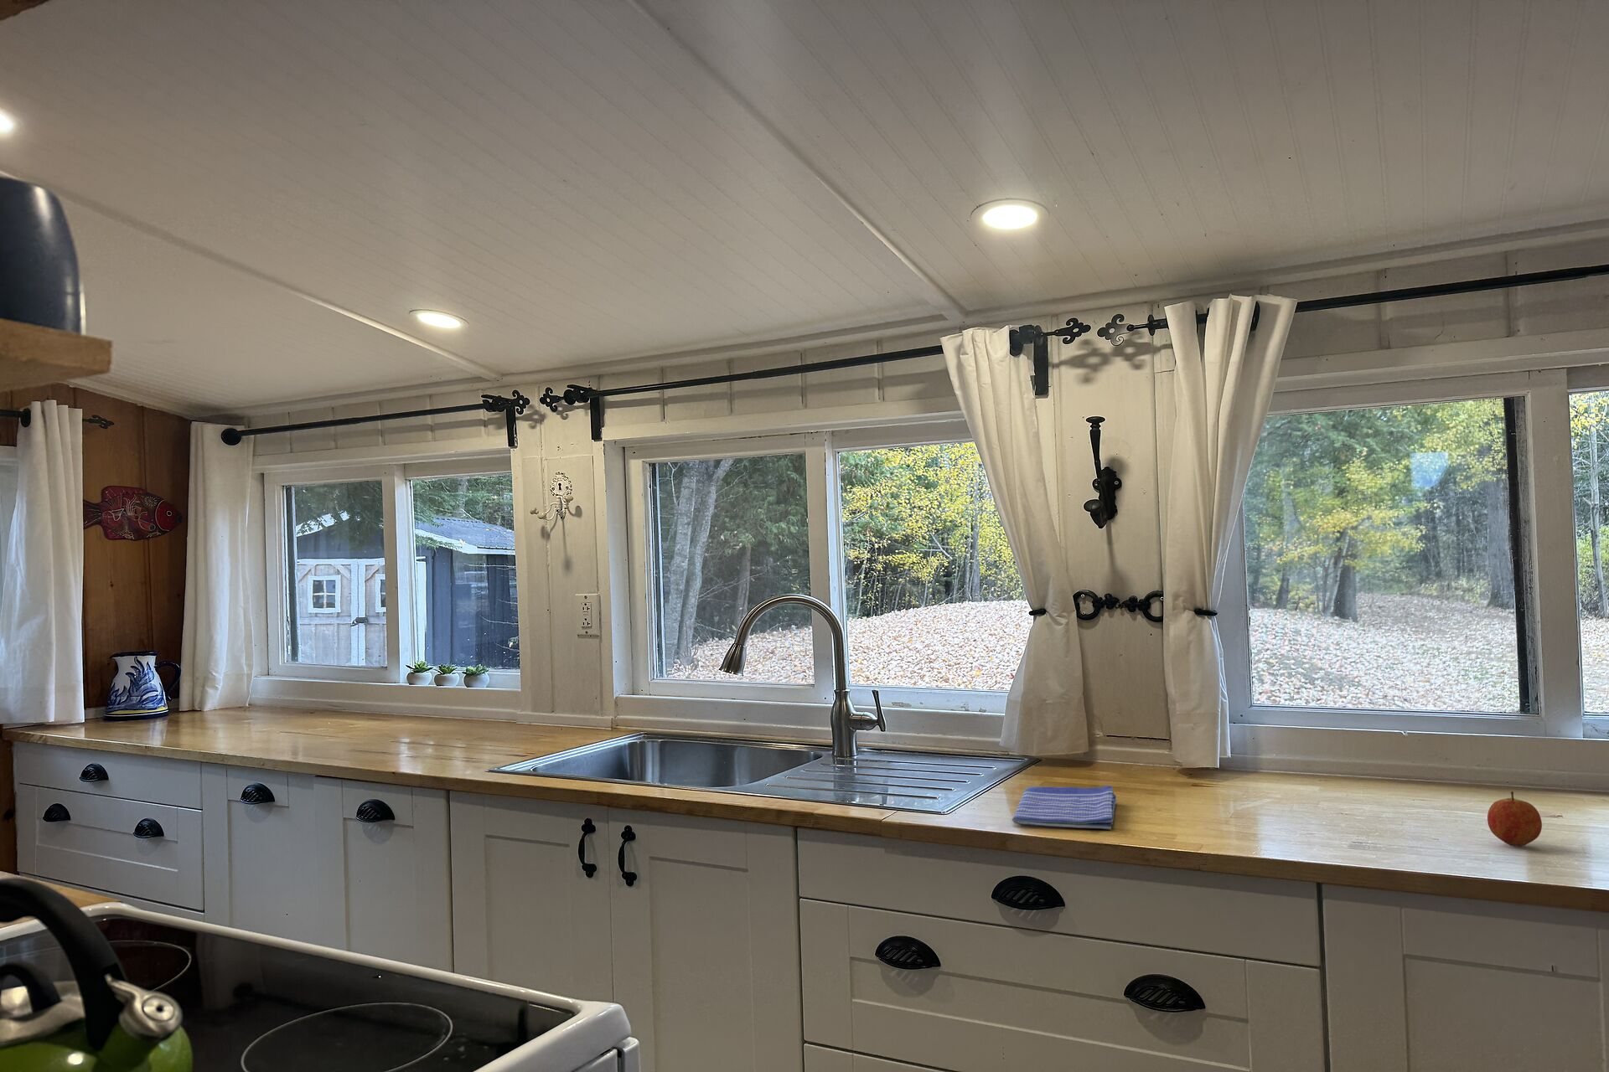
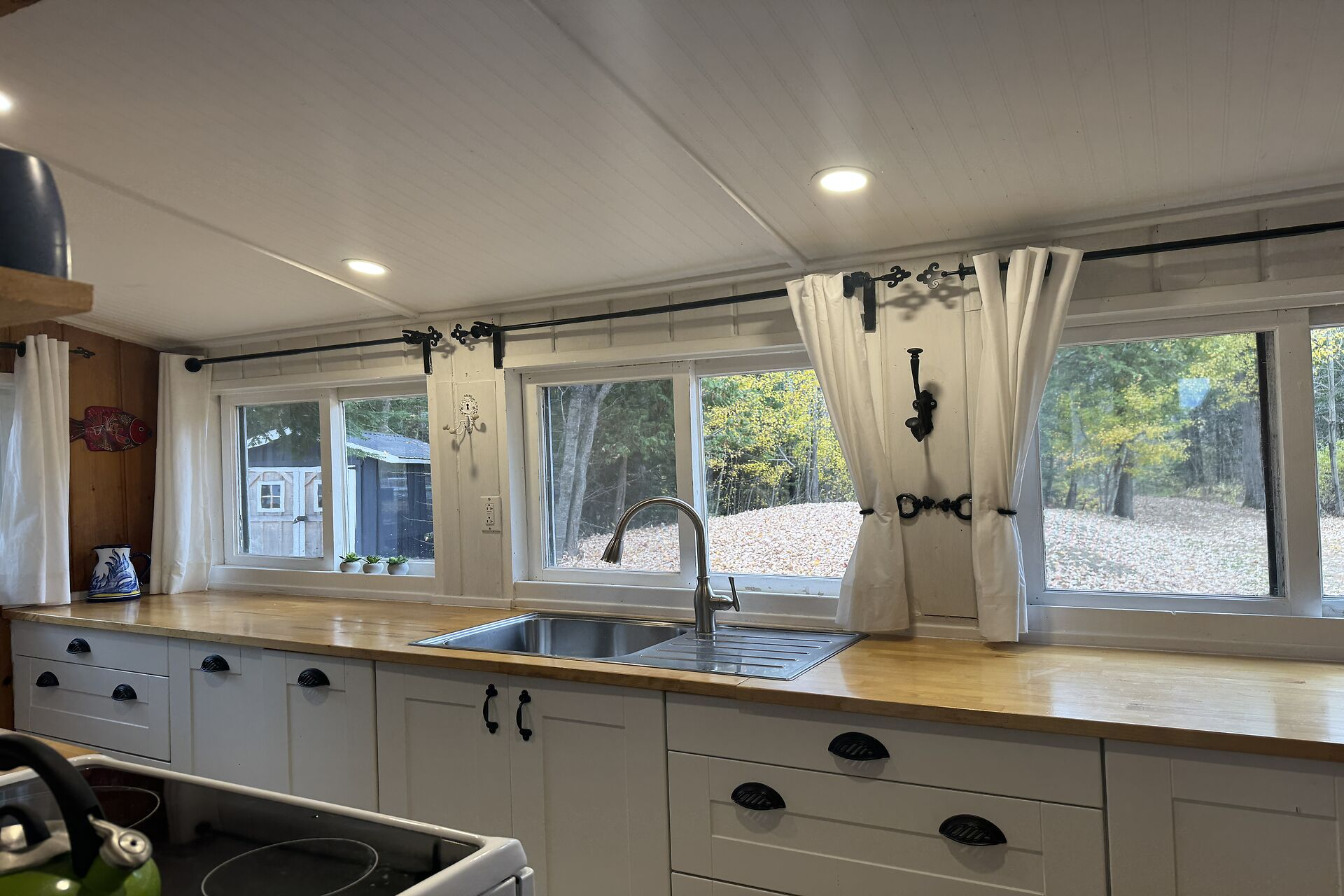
- fruit (1513, 818)
- dish towel (1065, 804)
